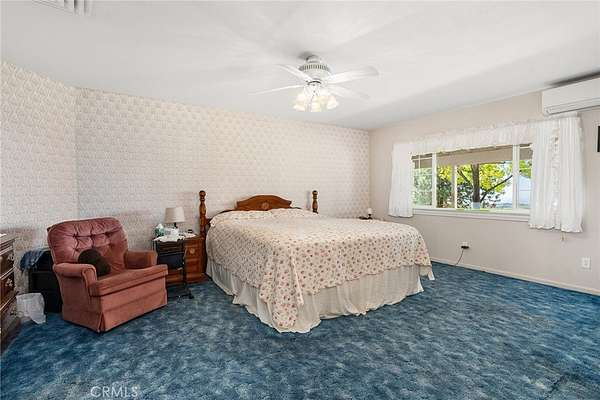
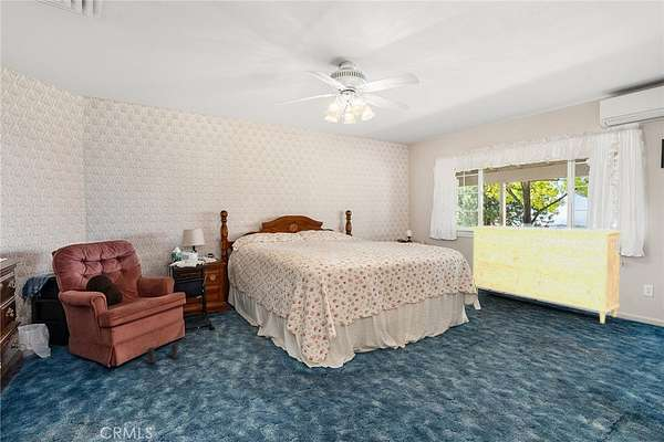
+ dresser (537, 265)
+ boots (172, 355)
